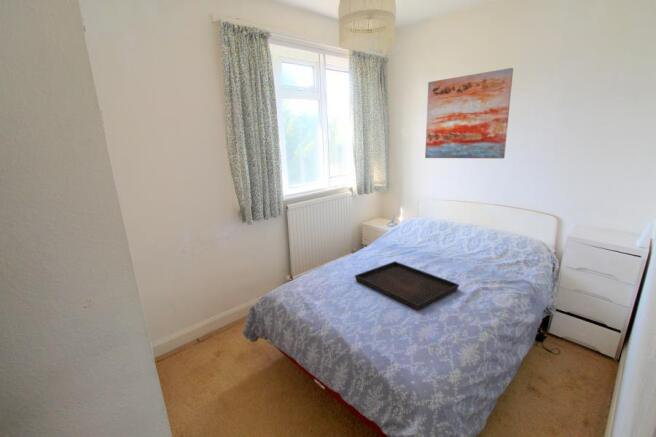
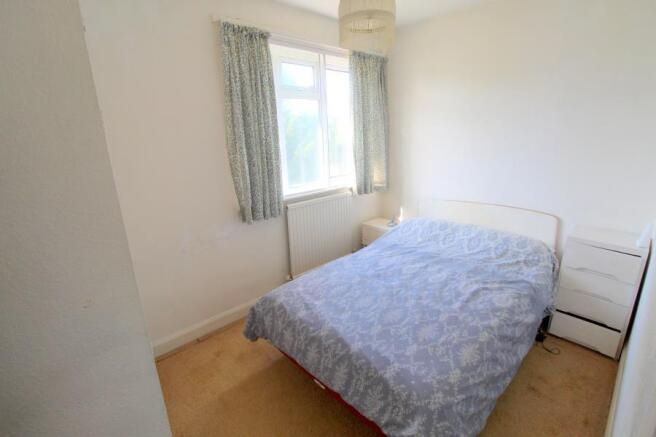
- wall art (464, 118)
- serving tray (404, 282)
